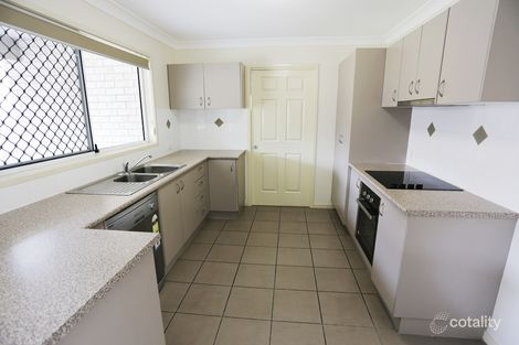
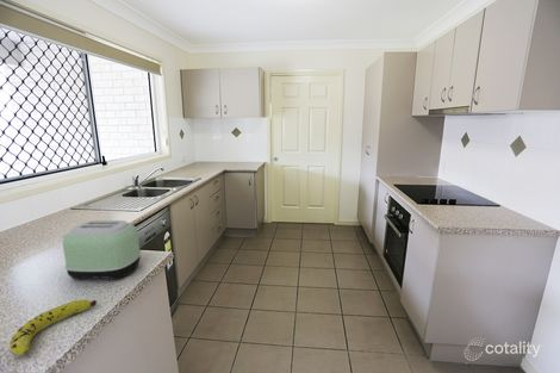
+ toaster (100, 248)
+ fruit (57, 321)
